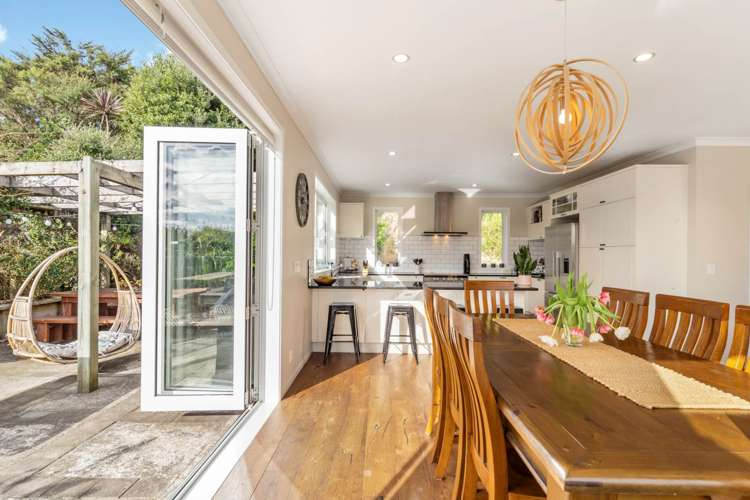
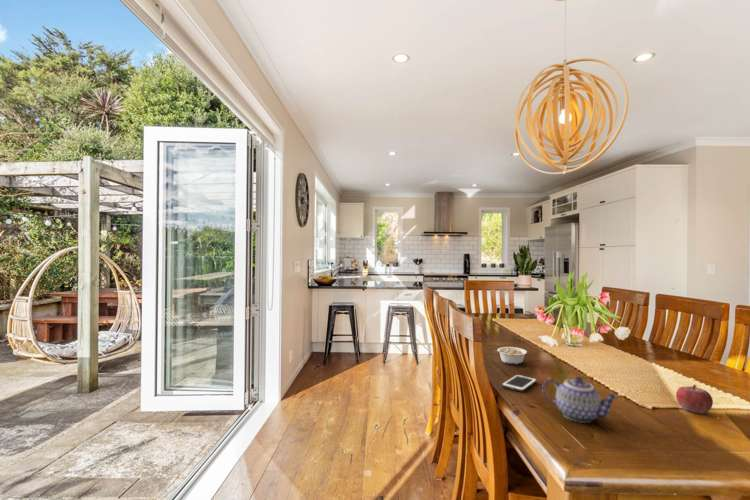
+ legume (511, 355)
+ teapot (578, 396)
+ fruit (693, 396)
+ cell phone (519, 382)
